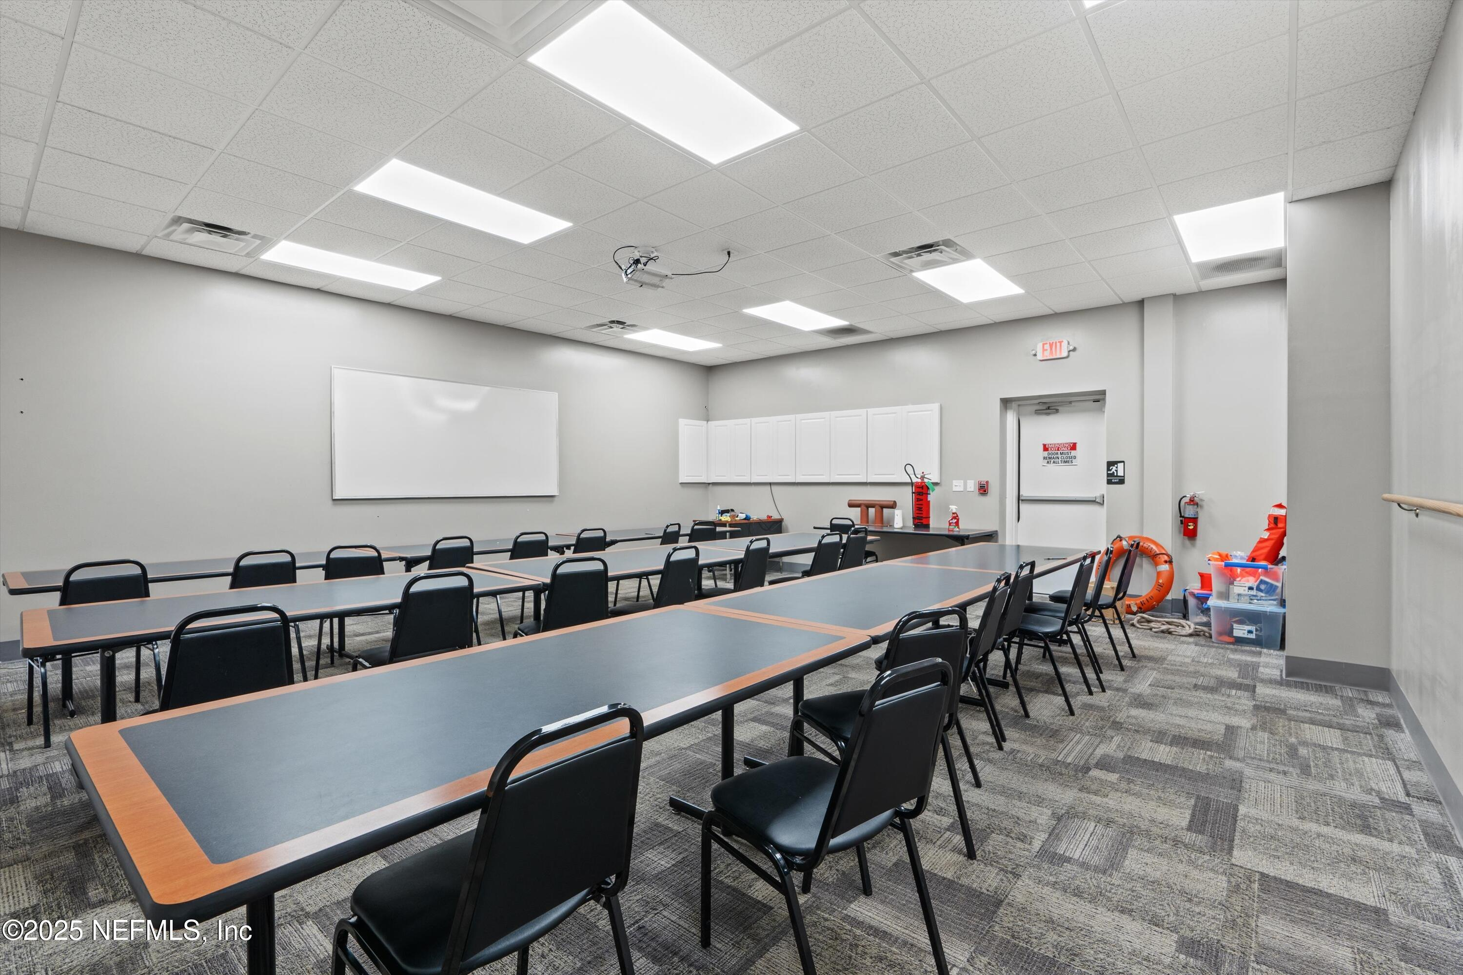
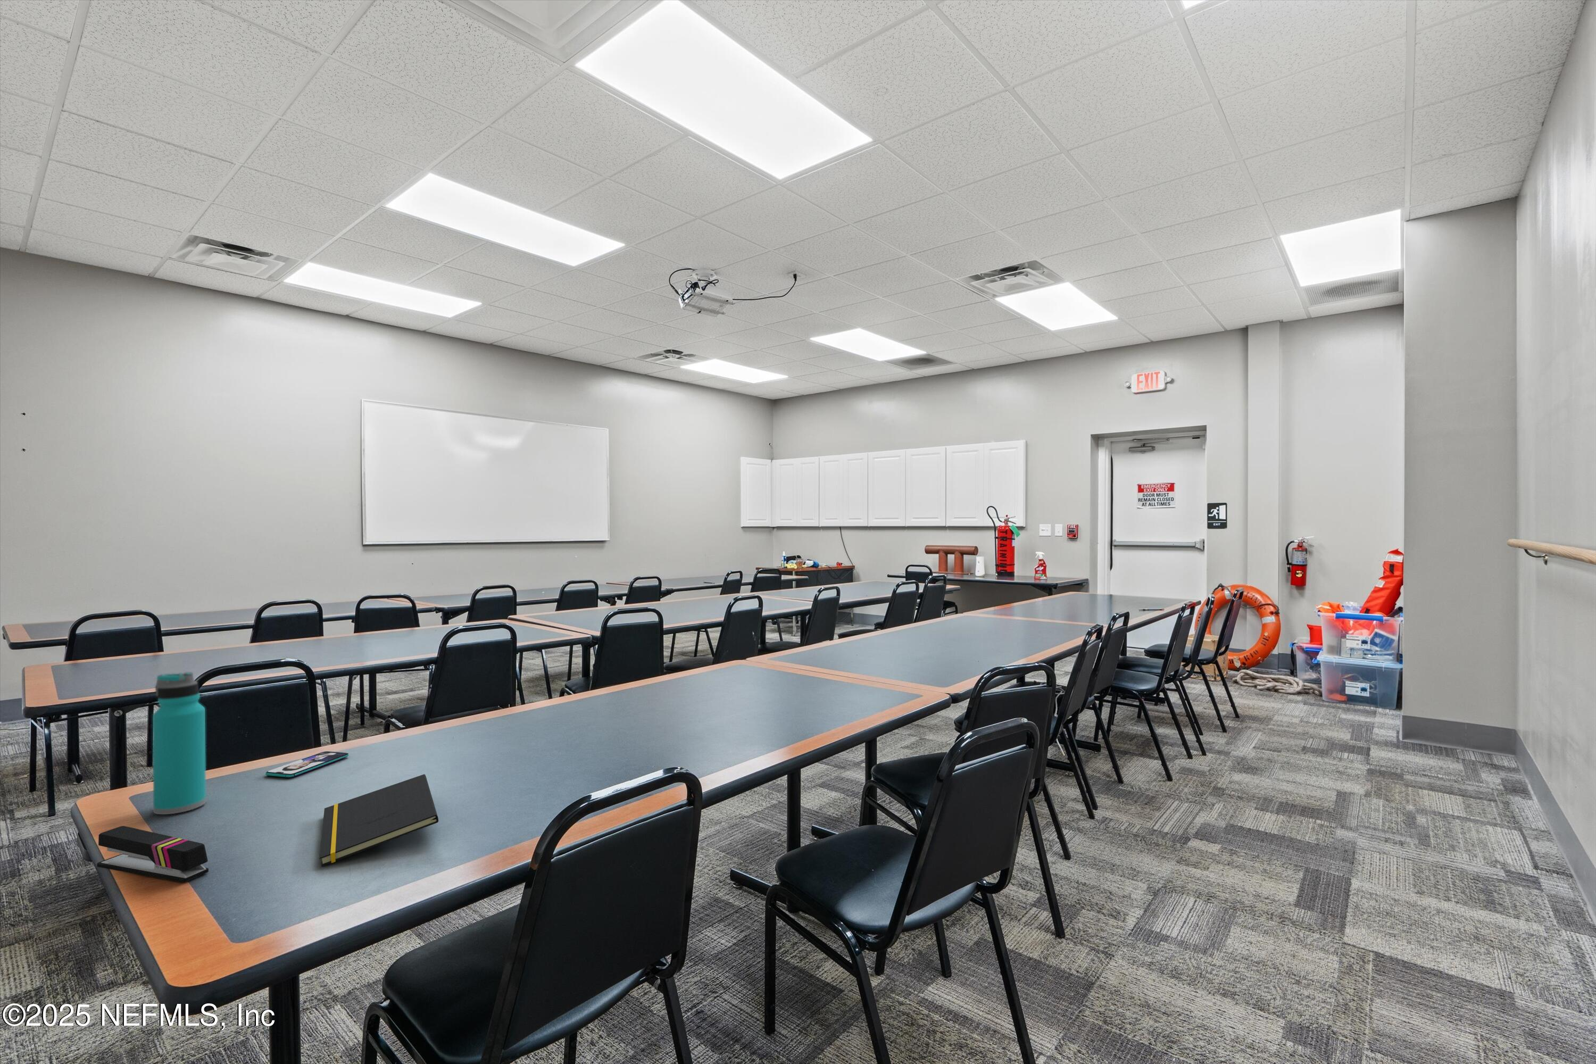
+ stapler (152, 853)
+ water bottle (179, 740)
+ notepad (379, 815)
+ smartphone (309, 764)
